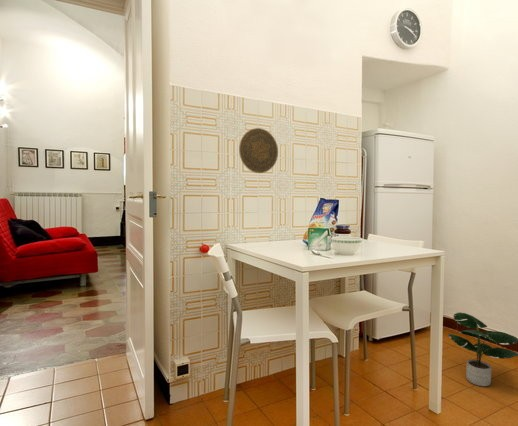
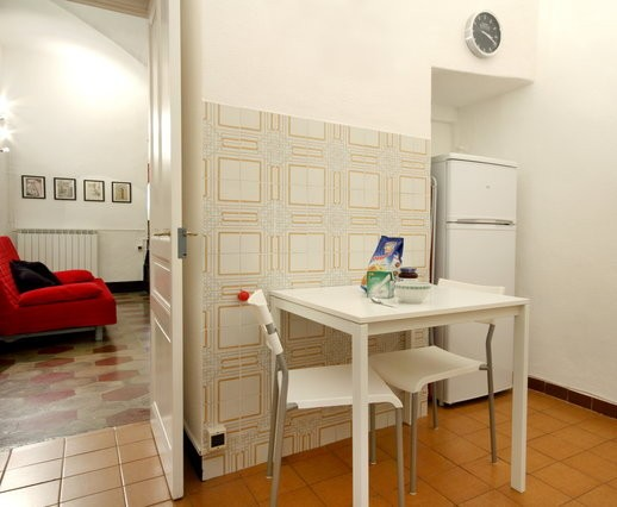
- potted plant (481, 350)
- decorative plate (260, 150)
